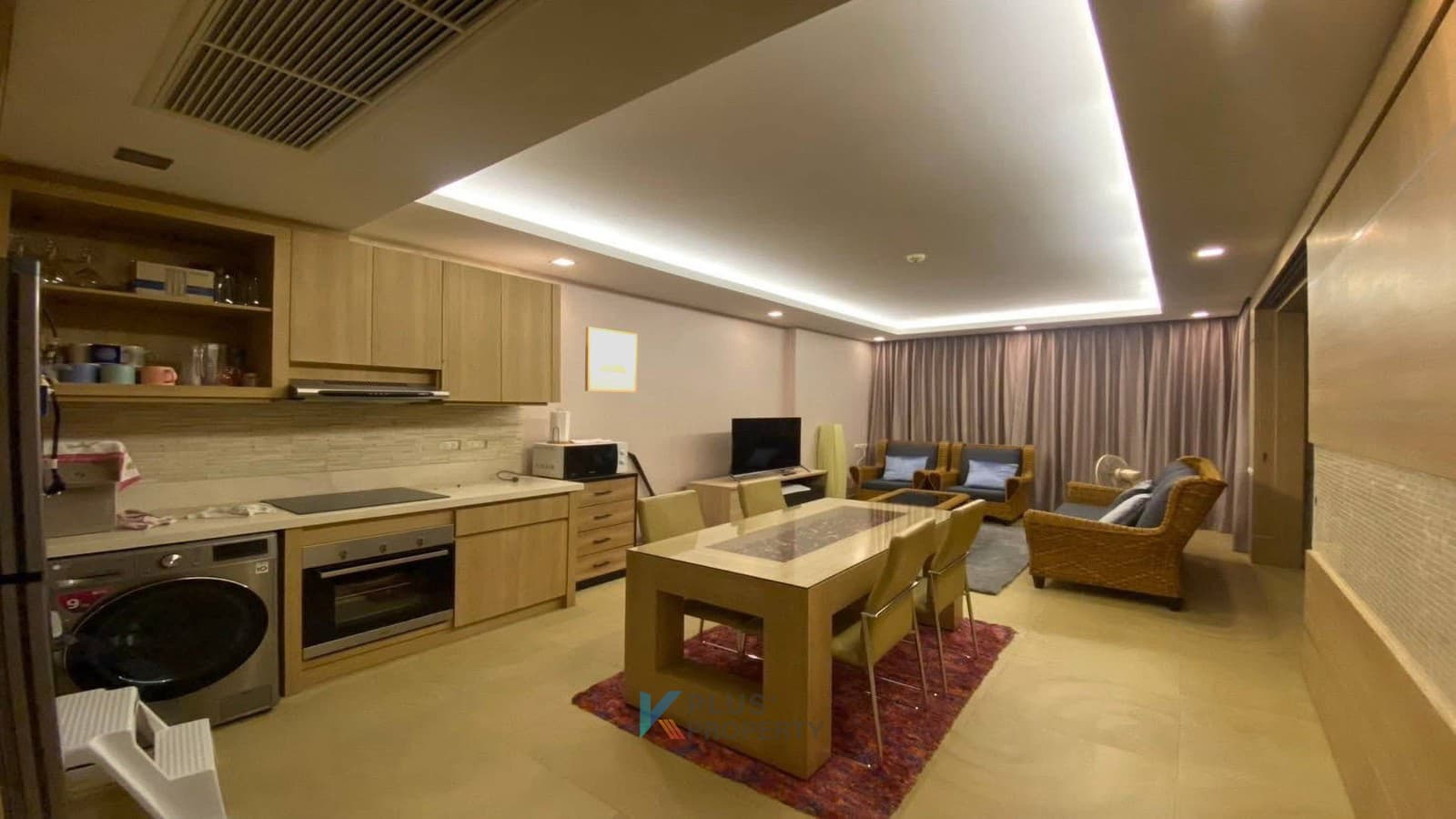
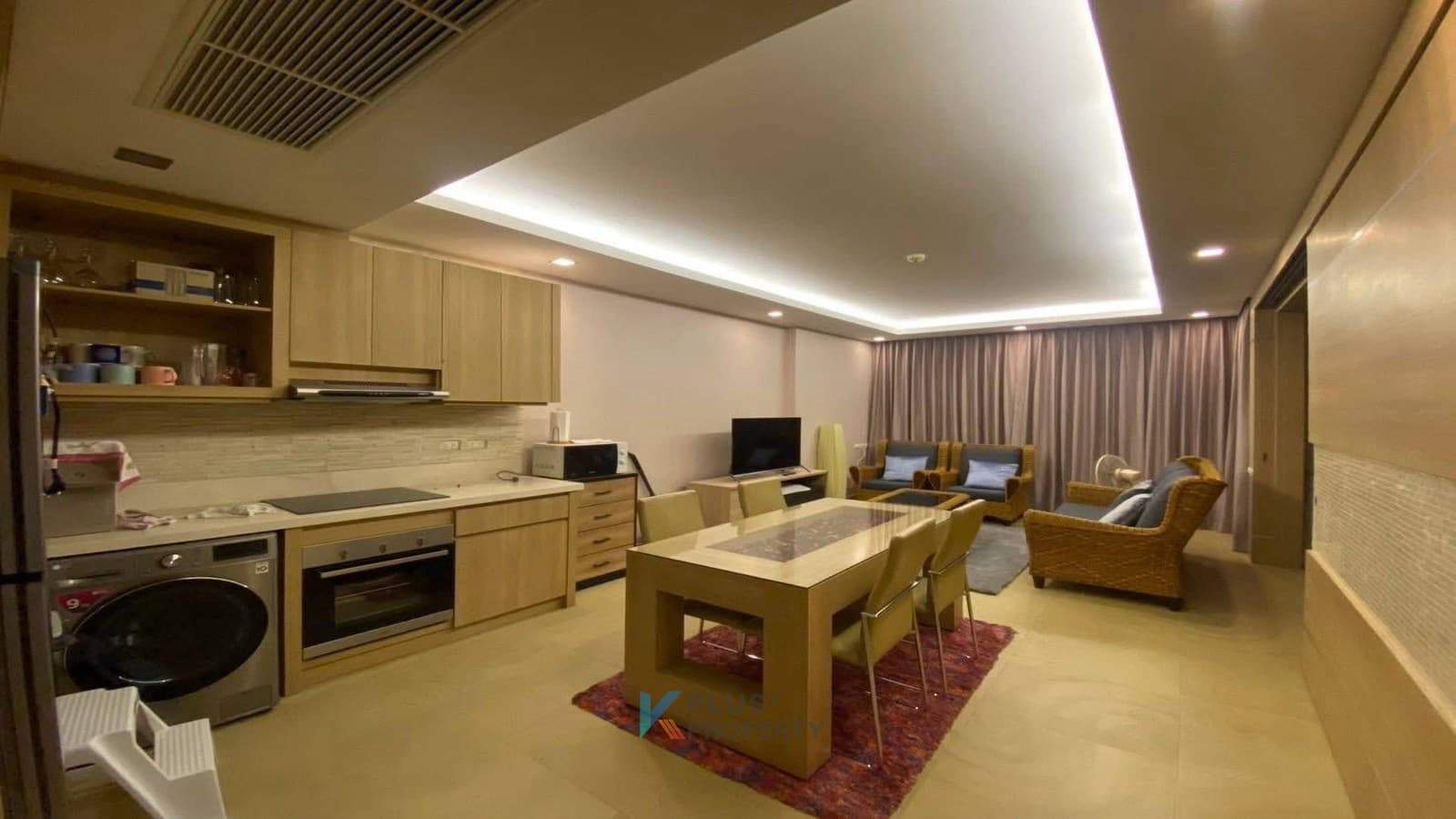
- wall art (612, 360)
